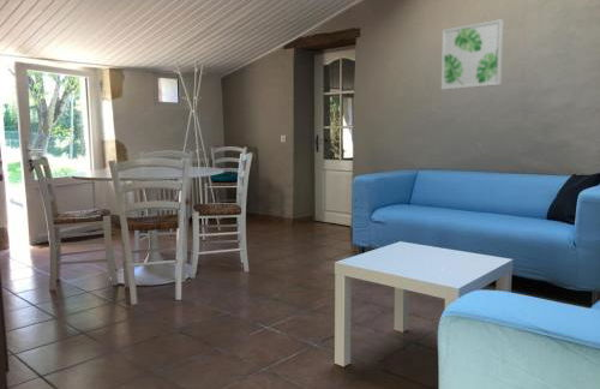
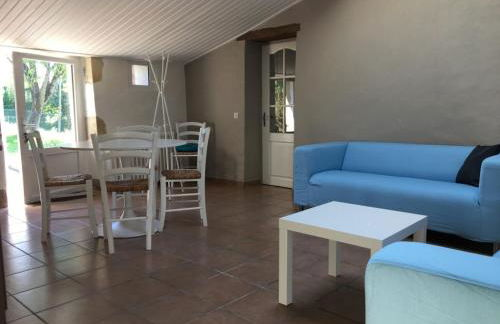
- wall art (470, 55)
